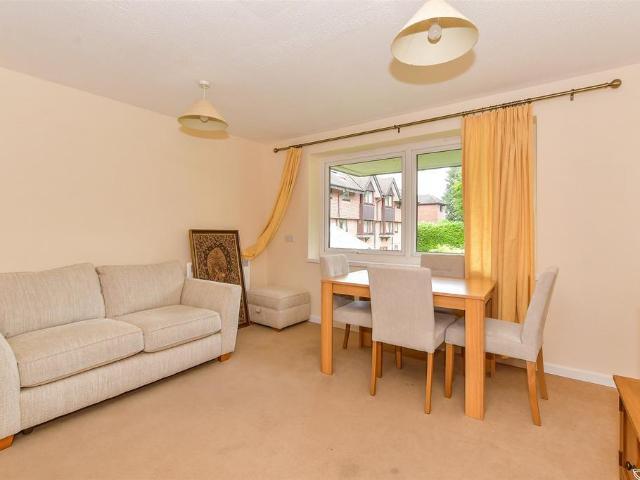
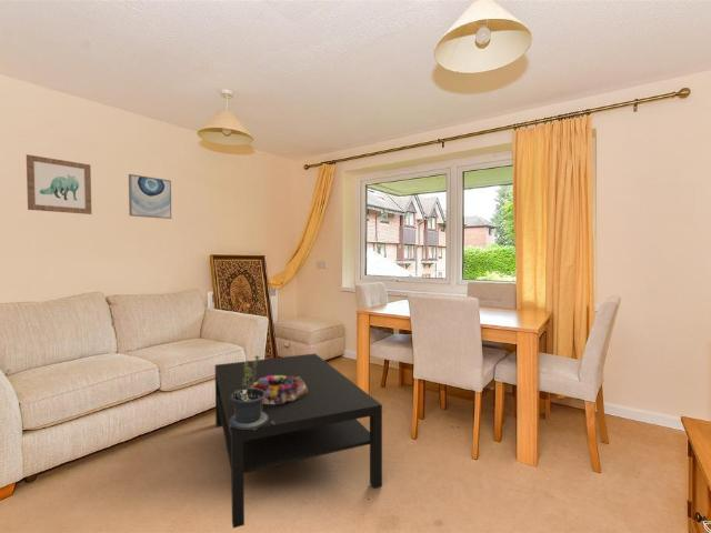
+ wall art (60, 185)
+ coffee table (286, 415)
+ wall art (150, 197)
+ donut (278, 385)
+ potted plant (250, 389)
